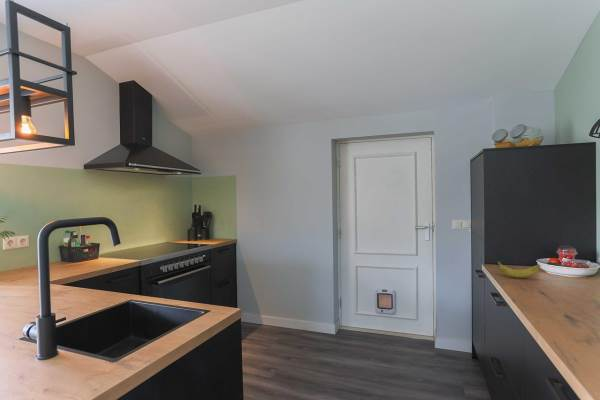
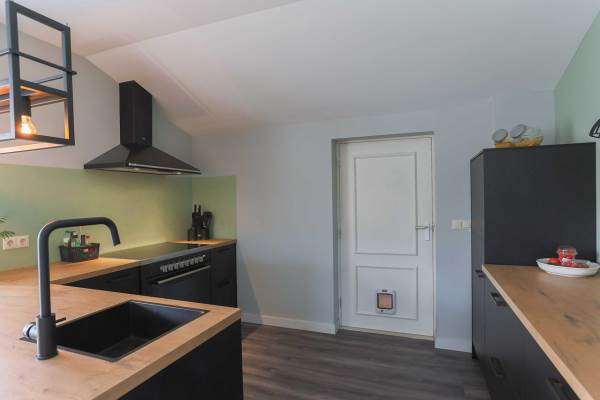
- banana (518, 270)
